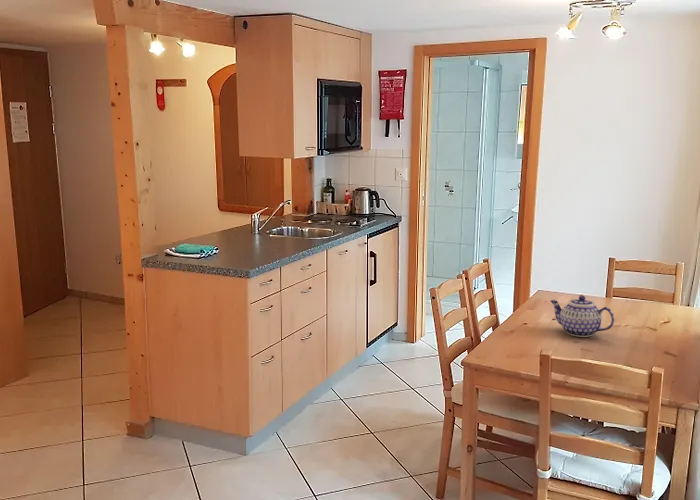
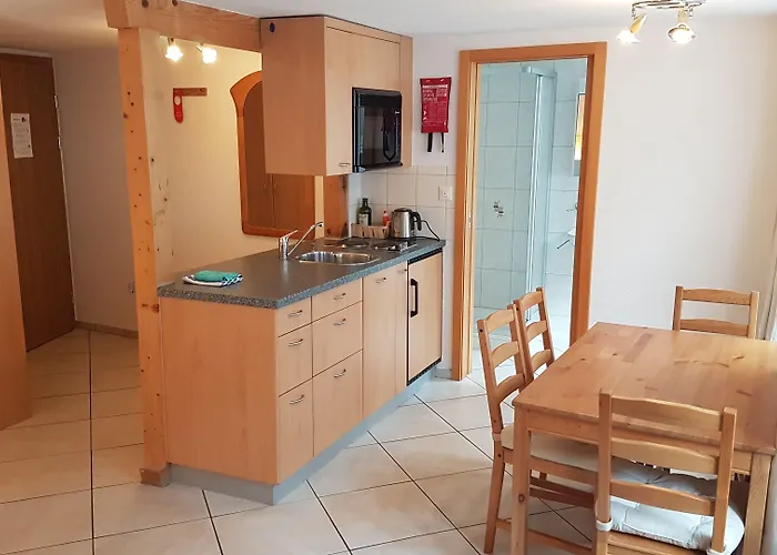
- teapot (580, 314)
